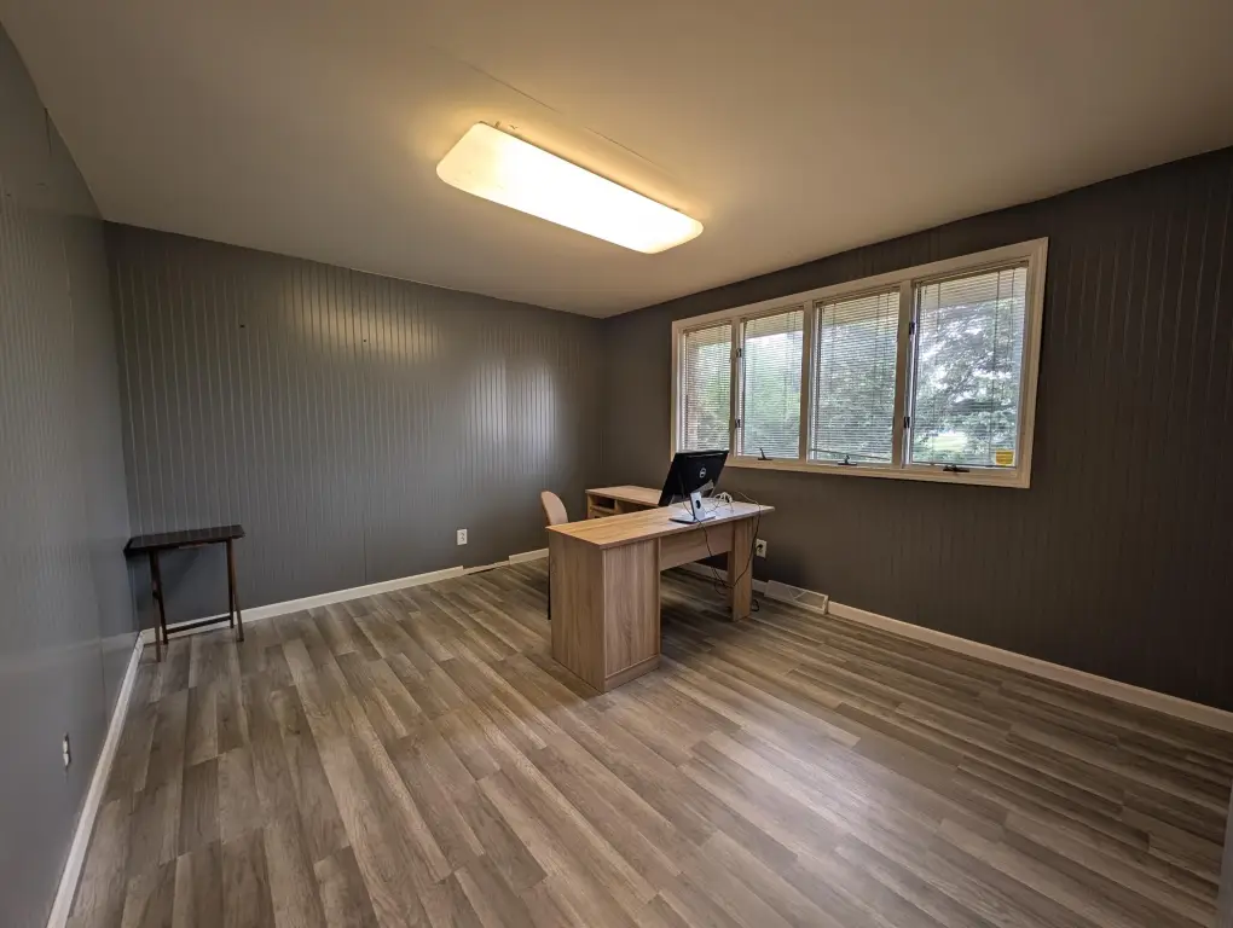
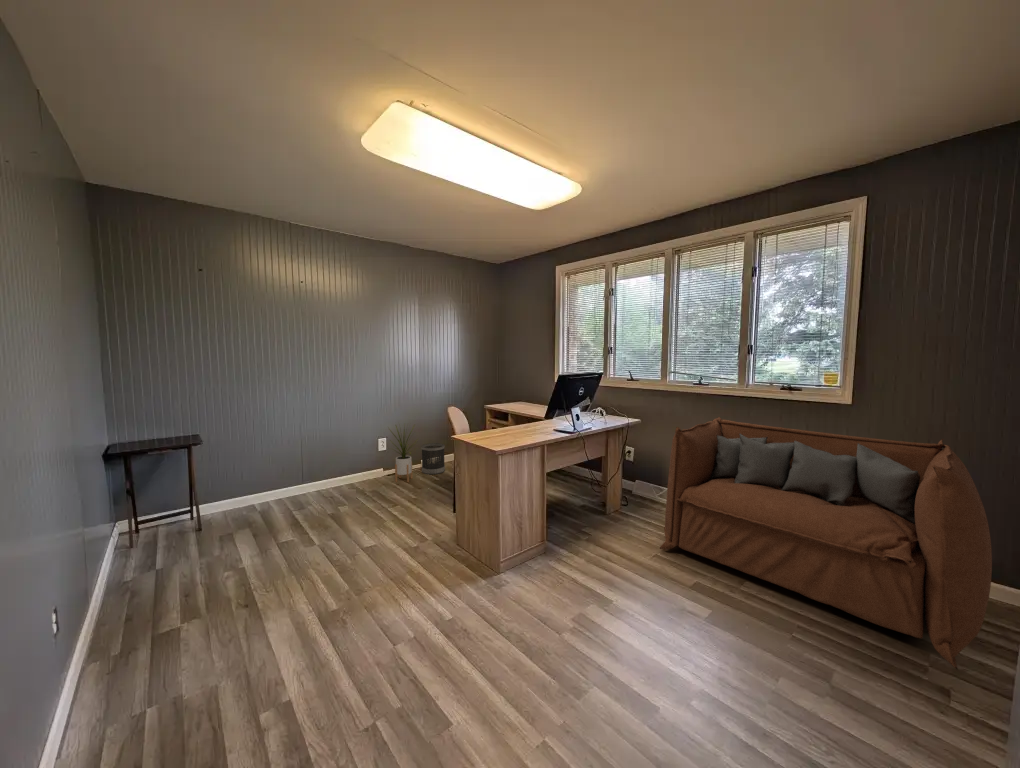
+ loveseat (798, 501)
+ house plant (403, 450)
+ wastebasket (432, 458)
